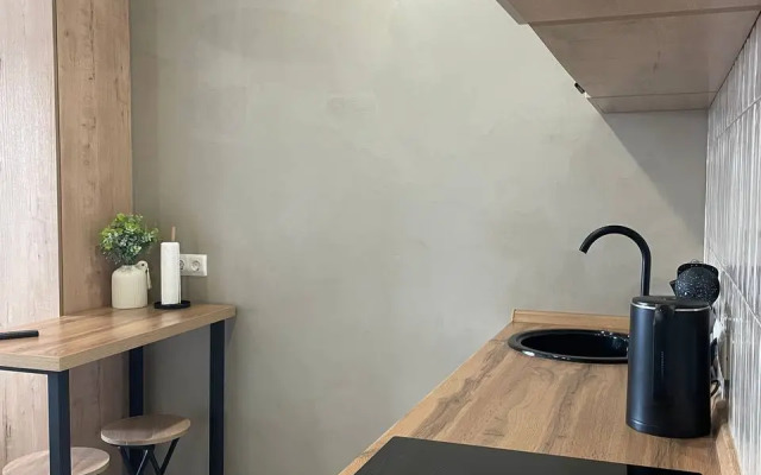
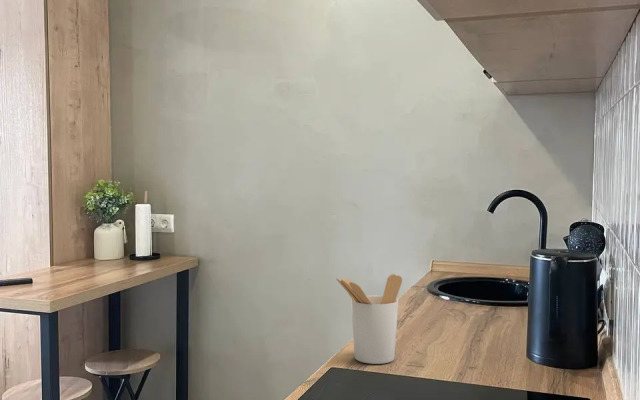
+ utensil holder (366, 316)
